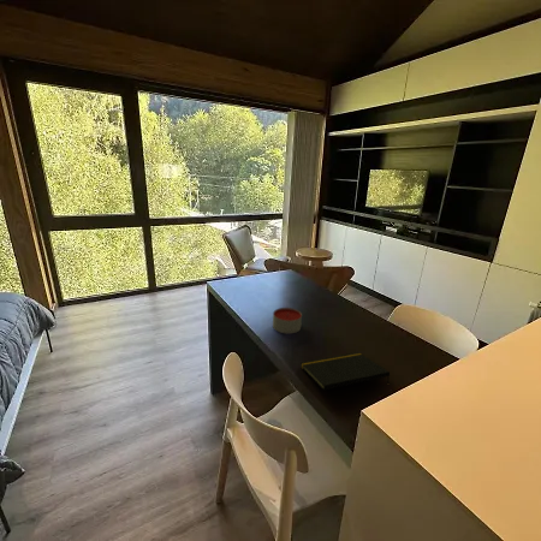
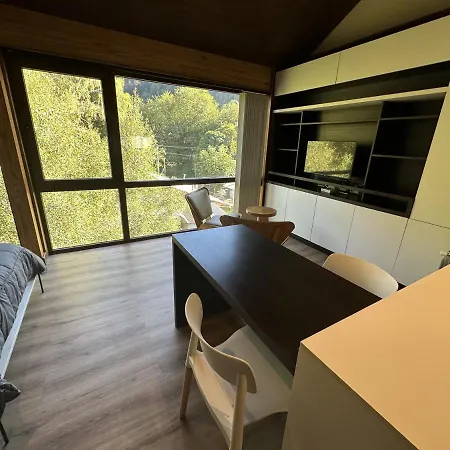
- notepad (343, 368)
- candle (286, 319)
